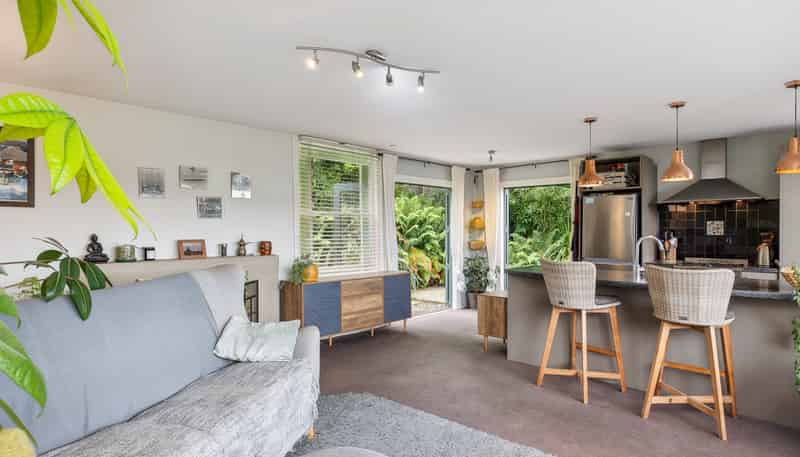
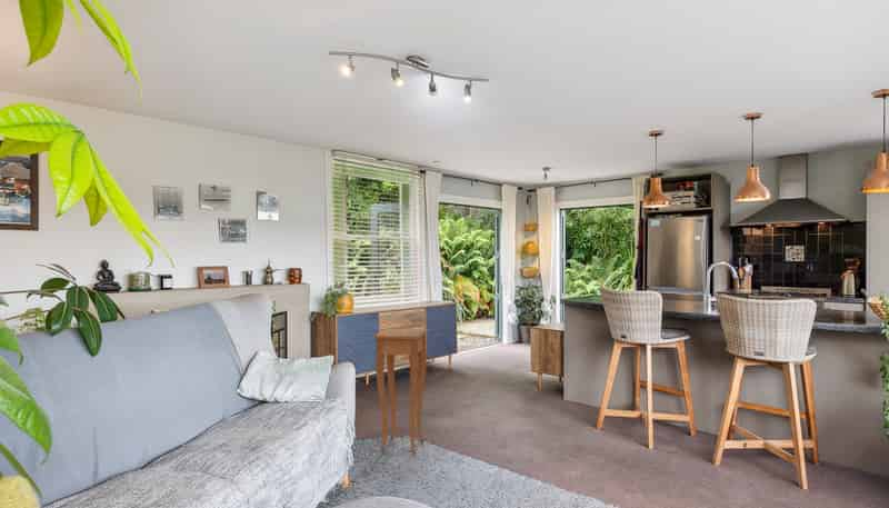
+ side table (393, 388)
